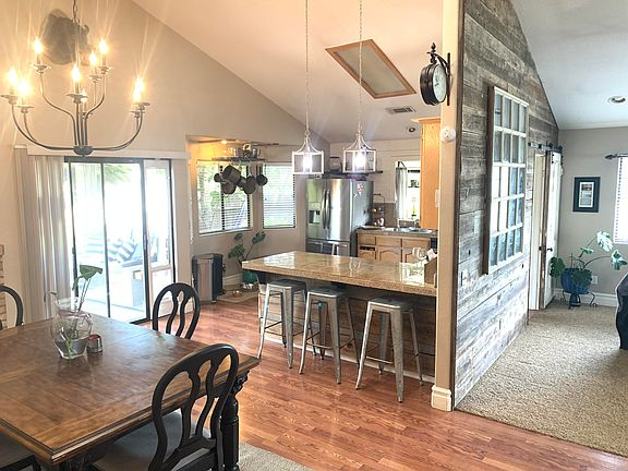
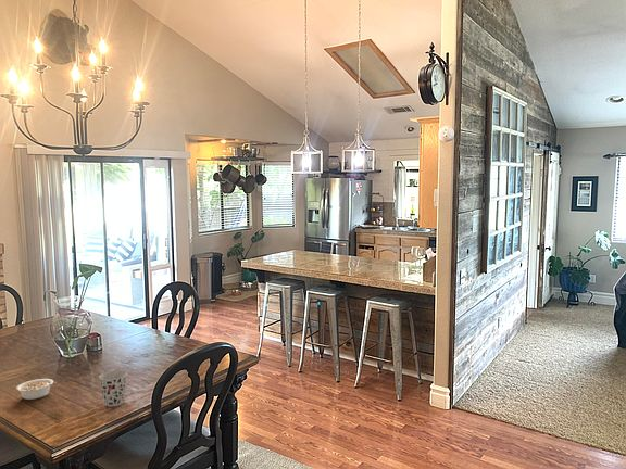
+ legume (37, 388)
+ cup (113, 389)
